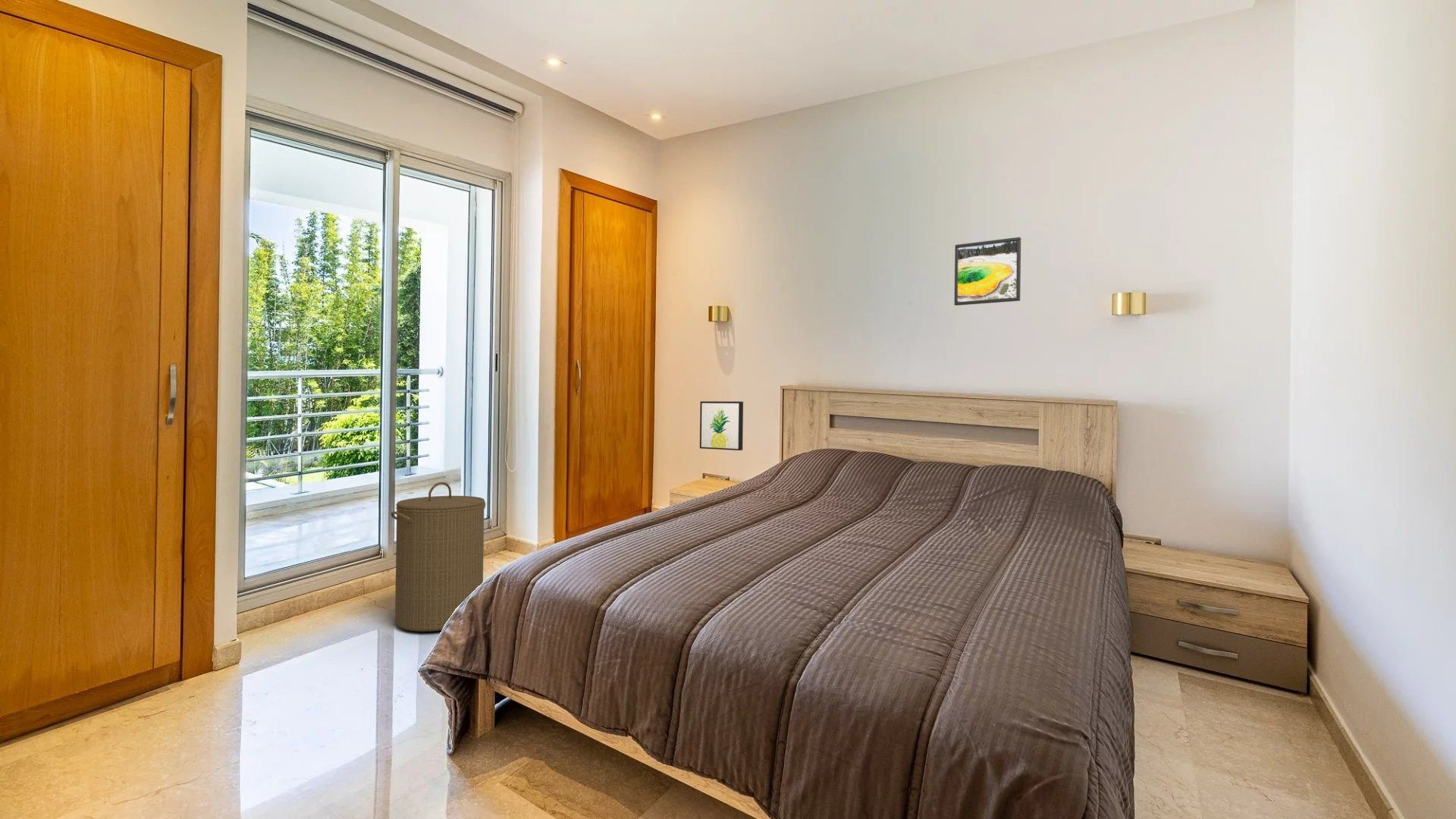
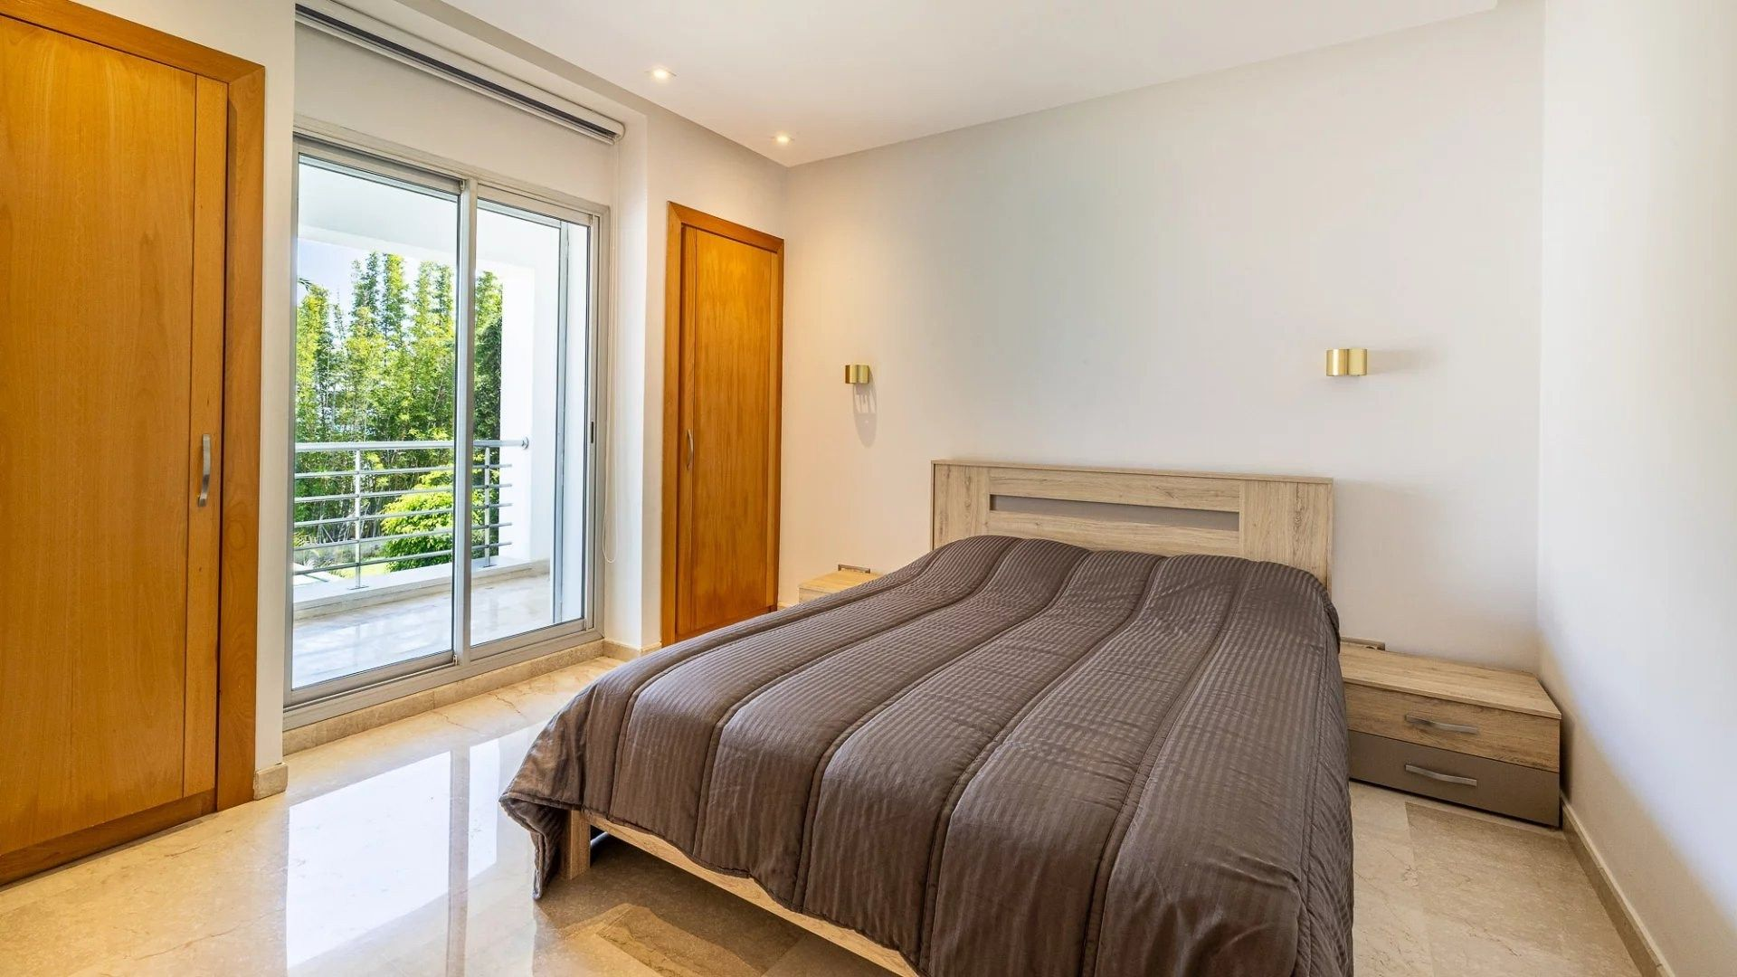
- wall art (720, 425)
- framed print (987, 271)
- laundry hamper (441, 550)
